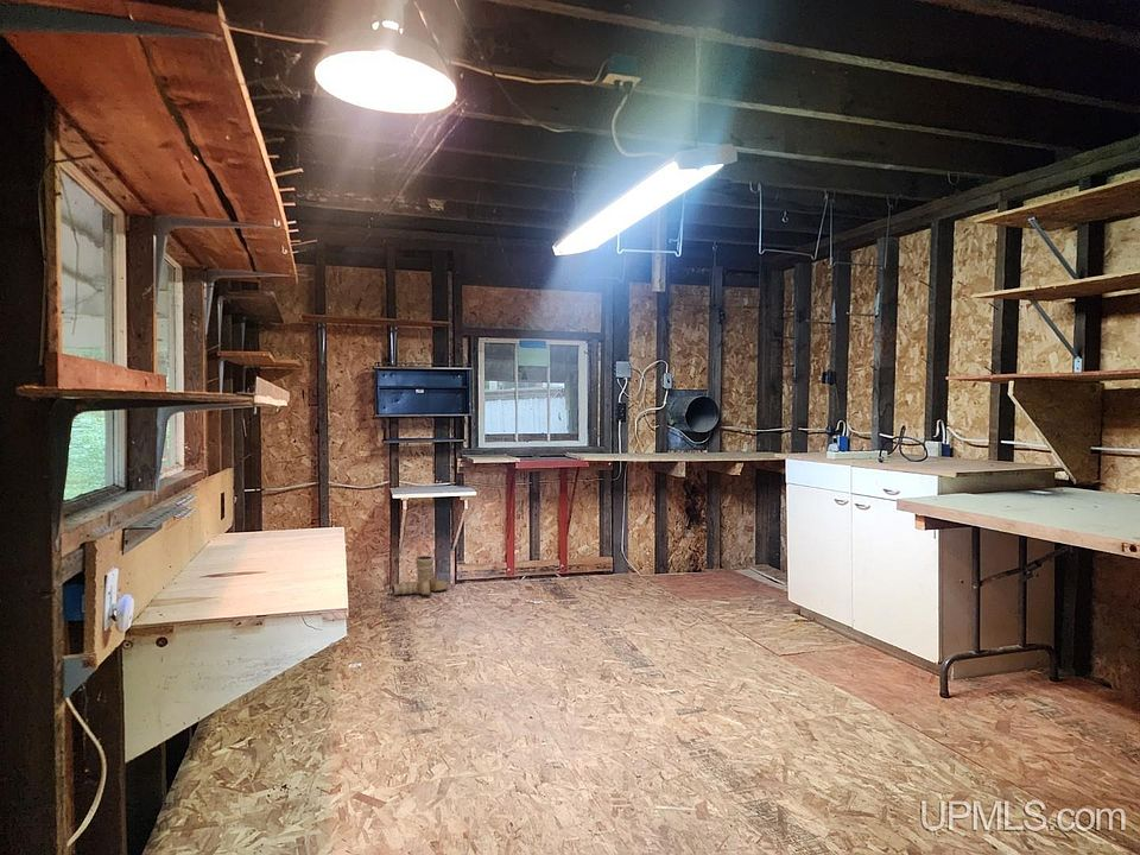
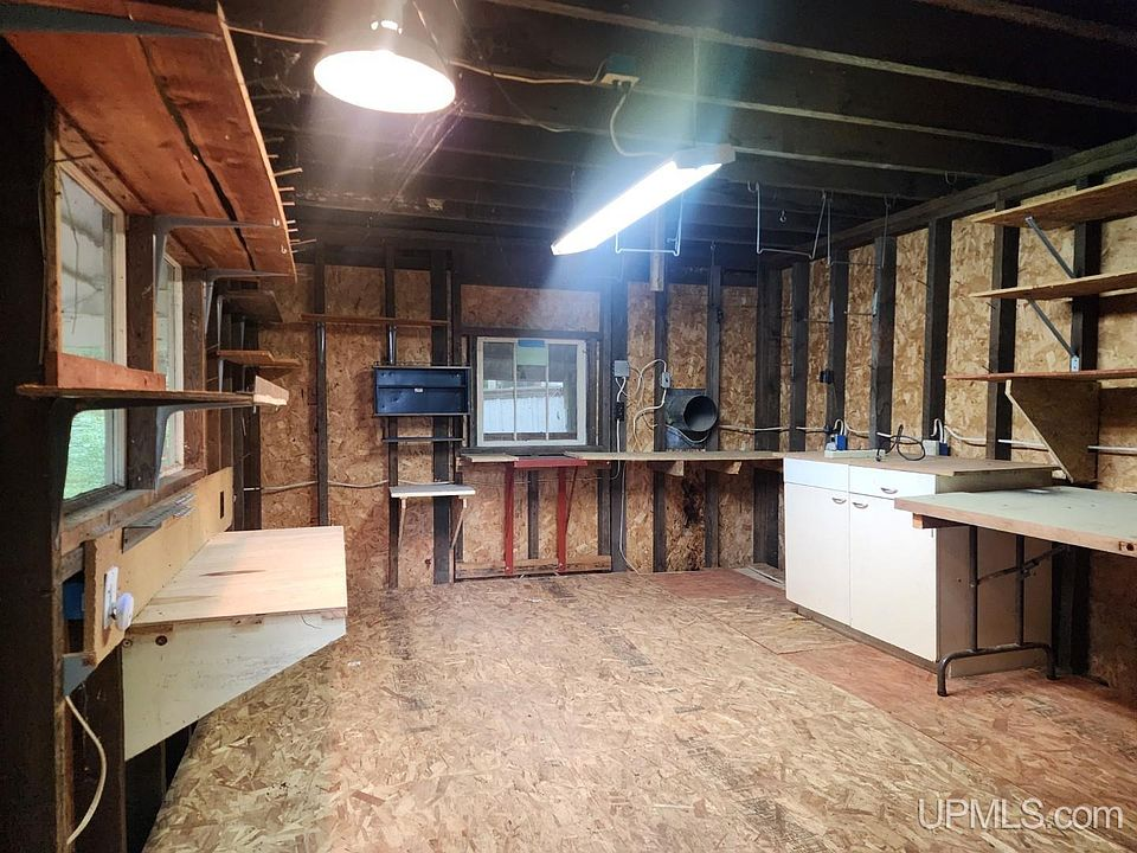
- boots (420, 576)
